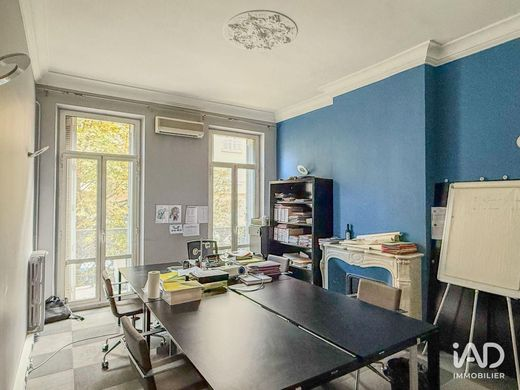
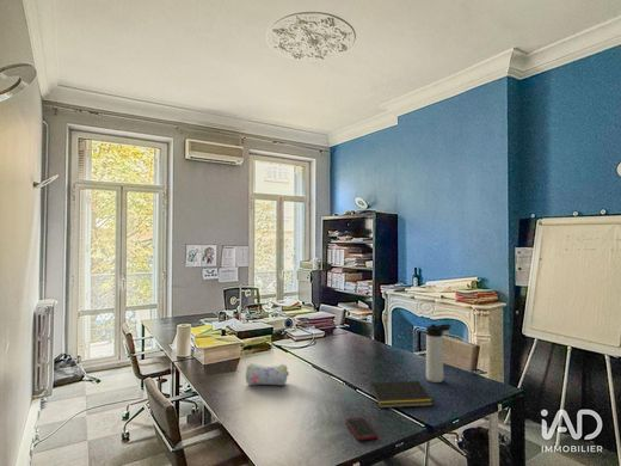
+ pencil case (266, 374)
+ notepad (400, 393)
+ cell phone (361, 428)
+ thermos bottle (438, 351)
